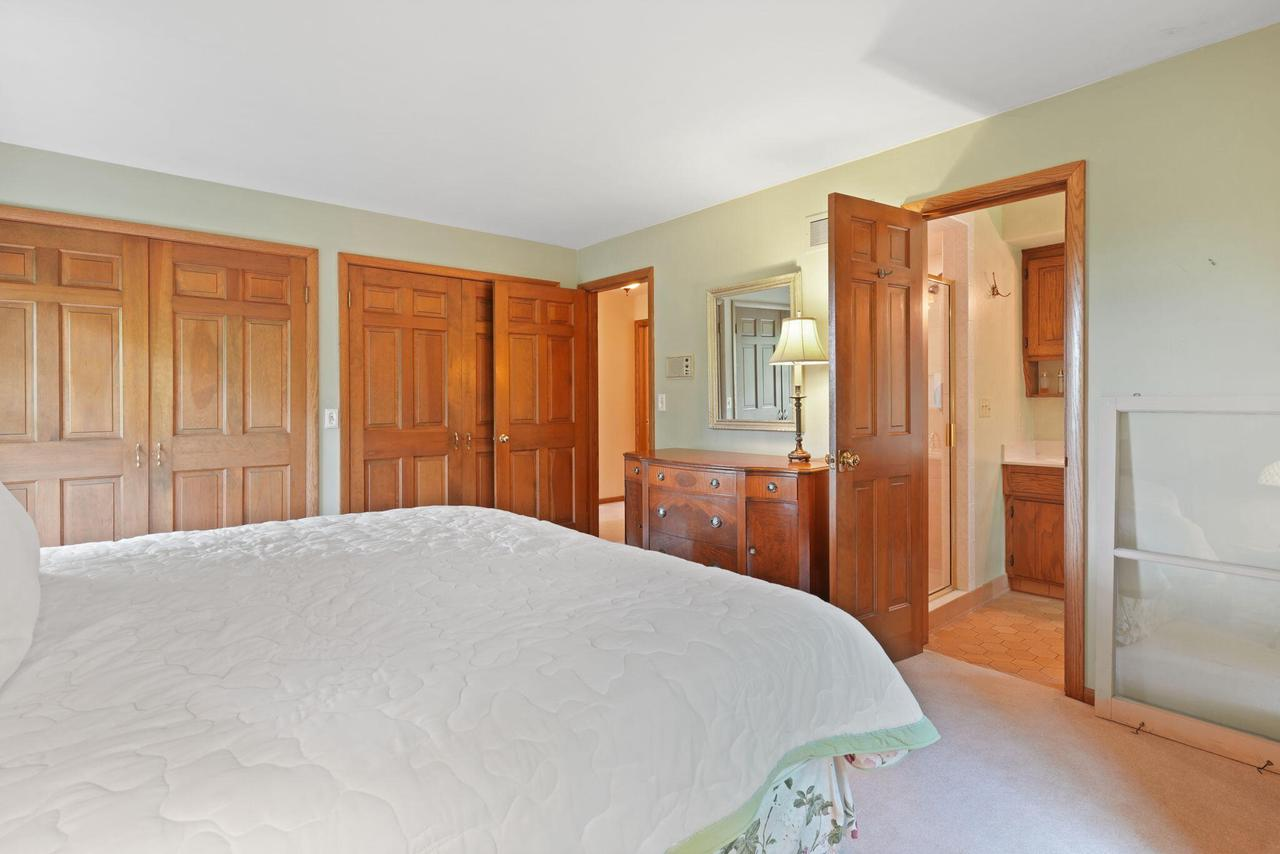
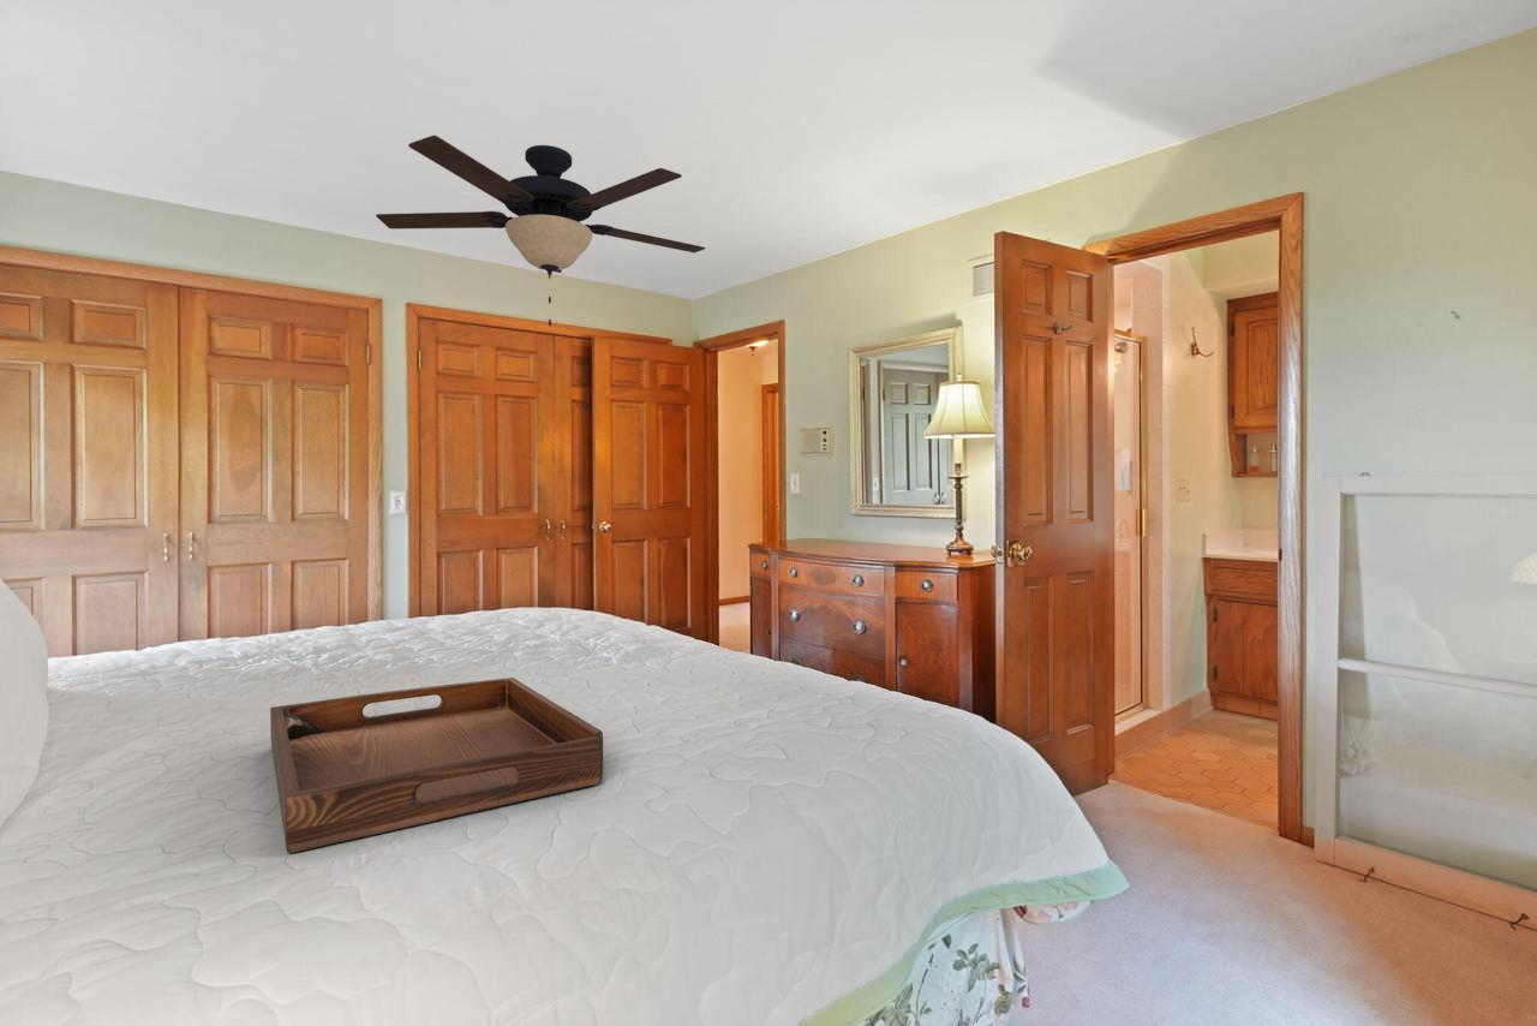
+ serving tray (429, 741)
+ ceiling fan (549, 244)
